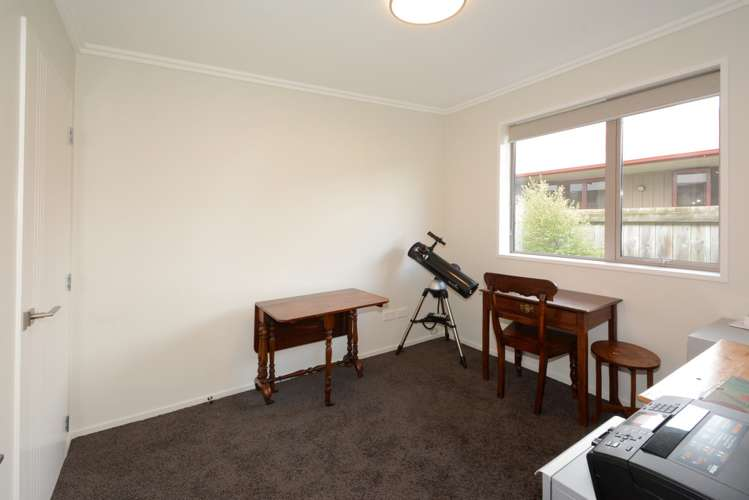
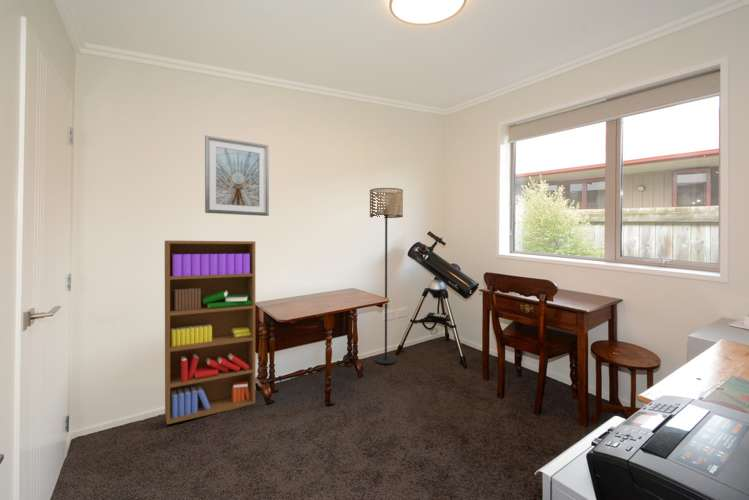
+ picture frame (238, 177)
+ floor lamp (386, 275)
+ bookshelf (211, 324)
